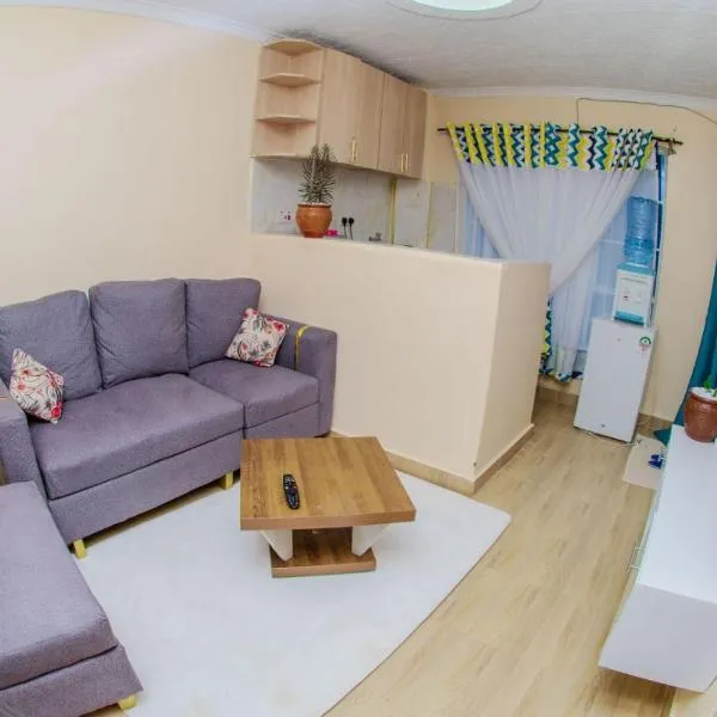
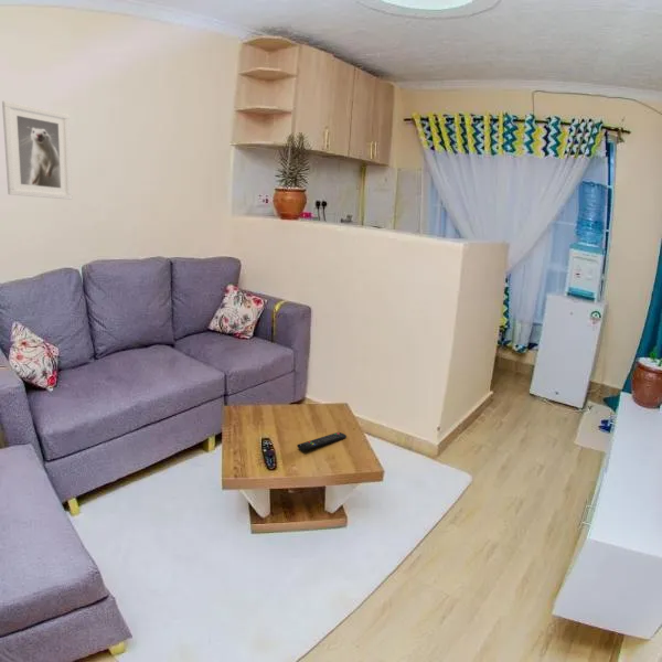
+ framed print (39, 153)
+ remote control (322, 440)
